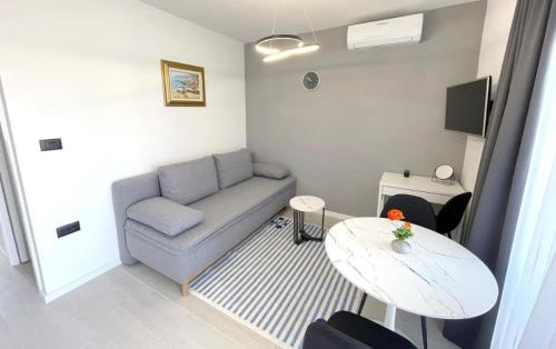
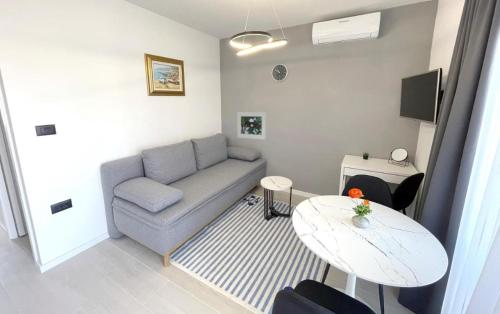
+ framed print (251, 125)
